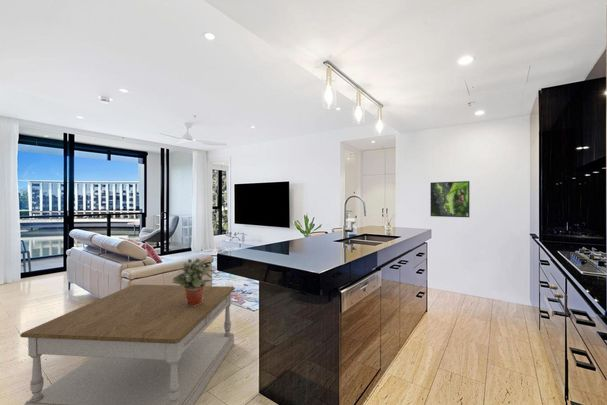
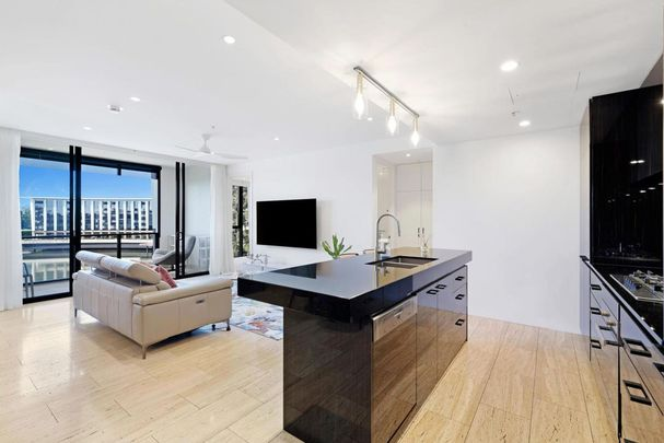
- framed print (449, 199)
- coffee table (150, 338)
- potted plant (194, 280)
